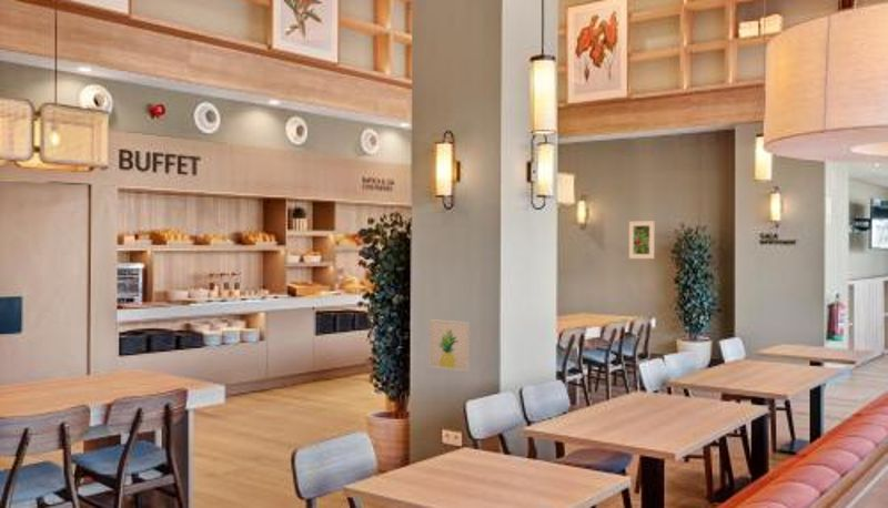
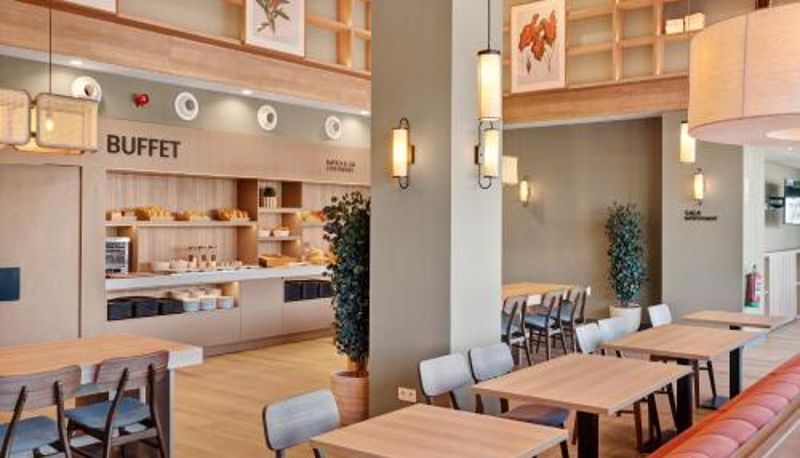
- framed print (640, 240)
- wall art (448, 345)
